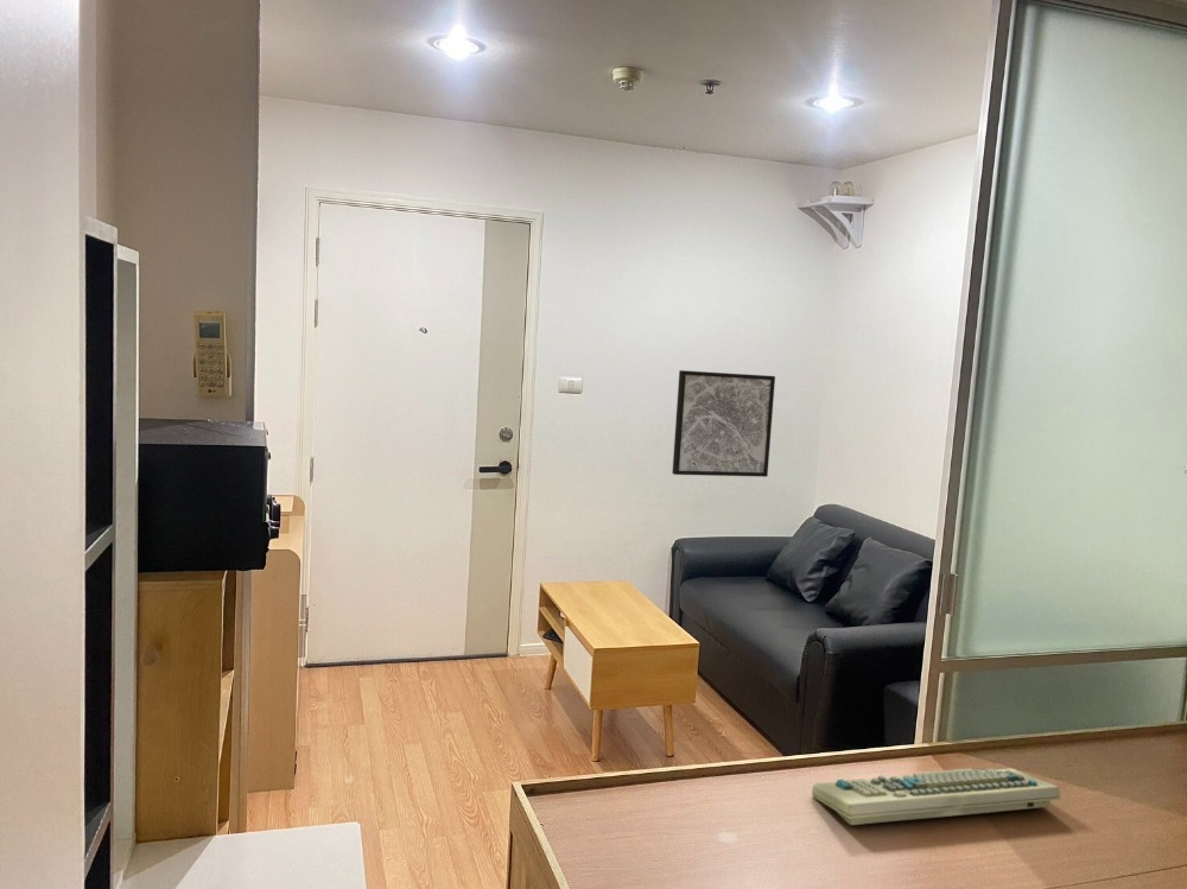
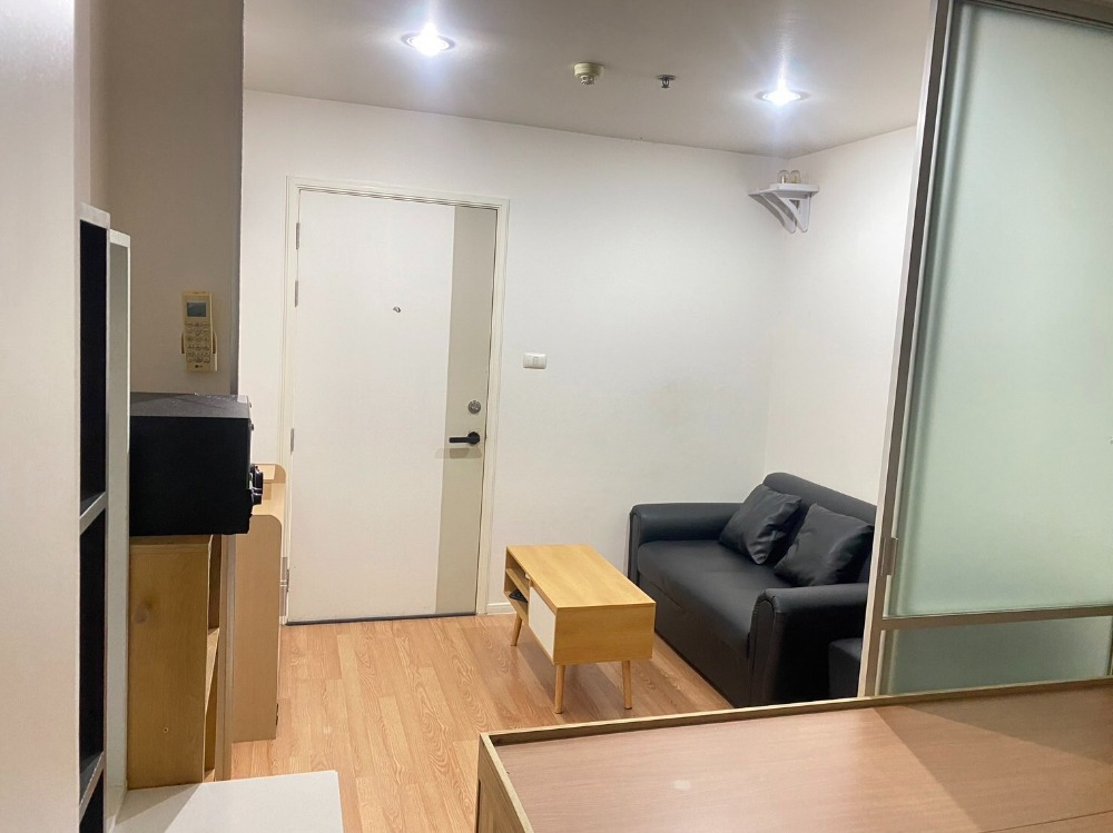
- keyboard (935, 790)
- wall art (724, 424)
